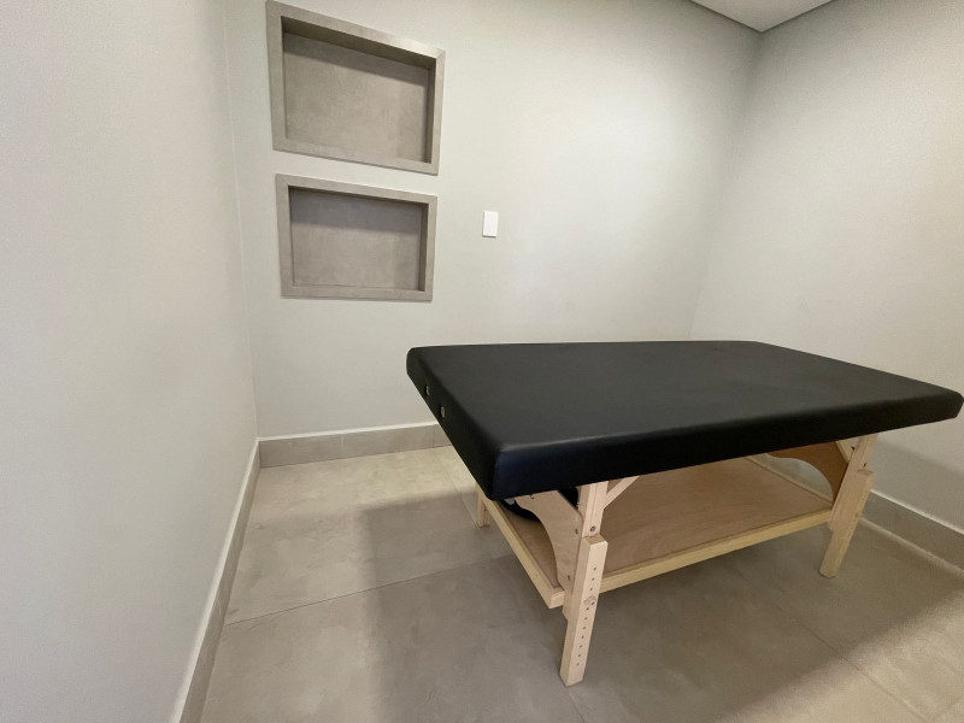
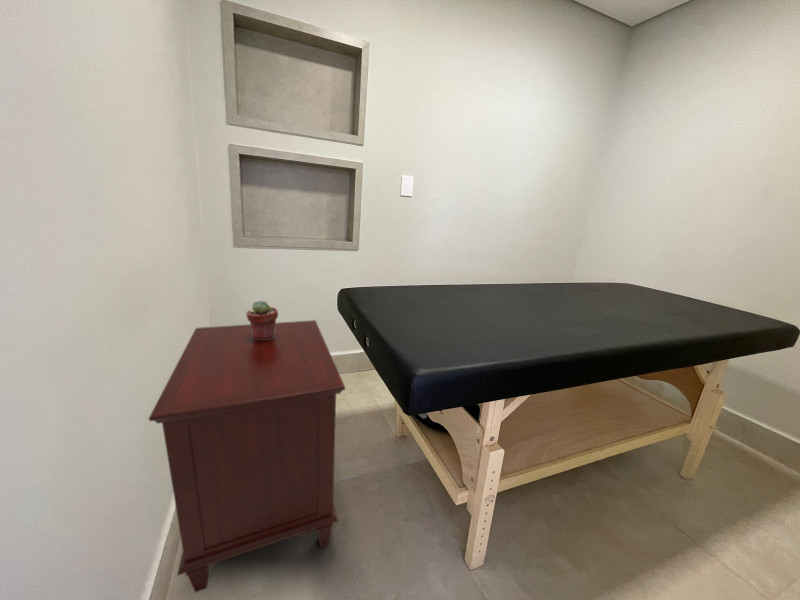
+ potted succulent (262, 317)
+ nightstand (263, 433)
